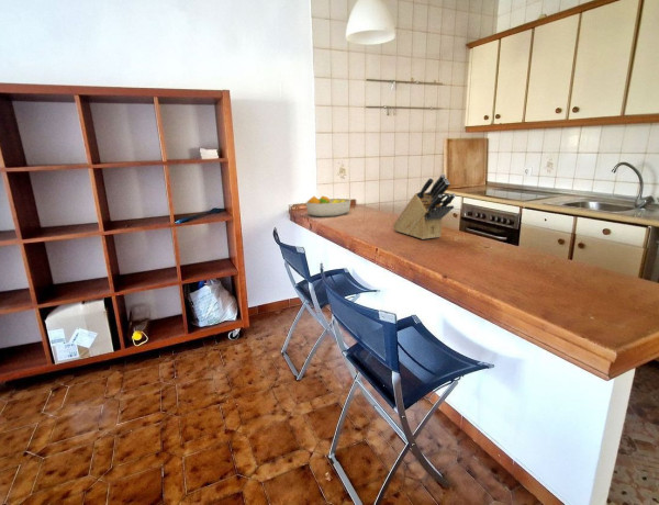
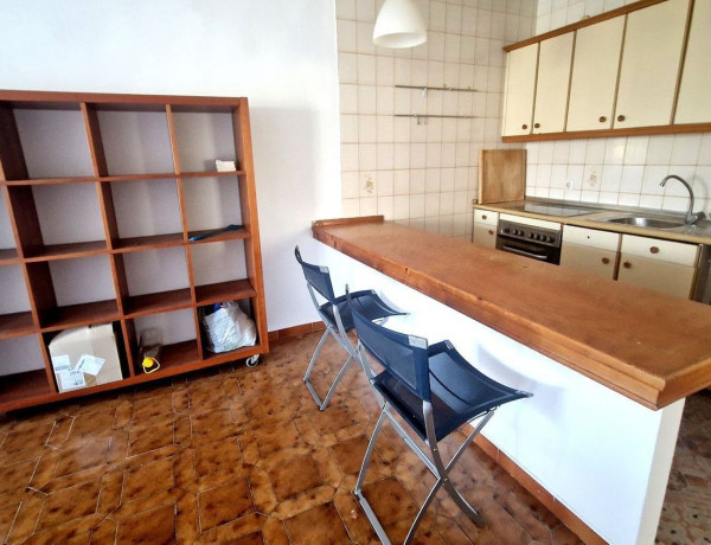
- fruit bowl (328, 204)
- knife block (422, 204)
